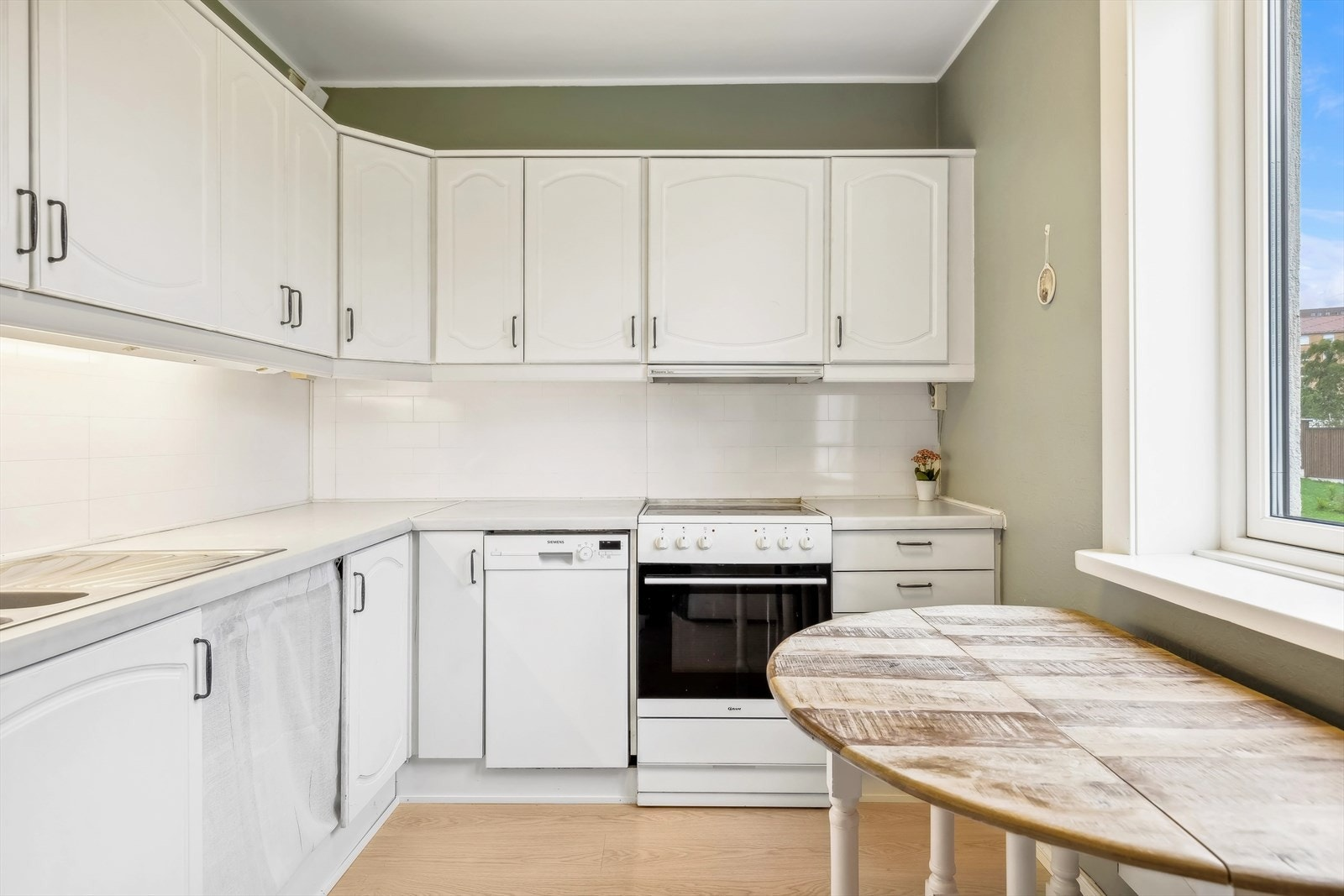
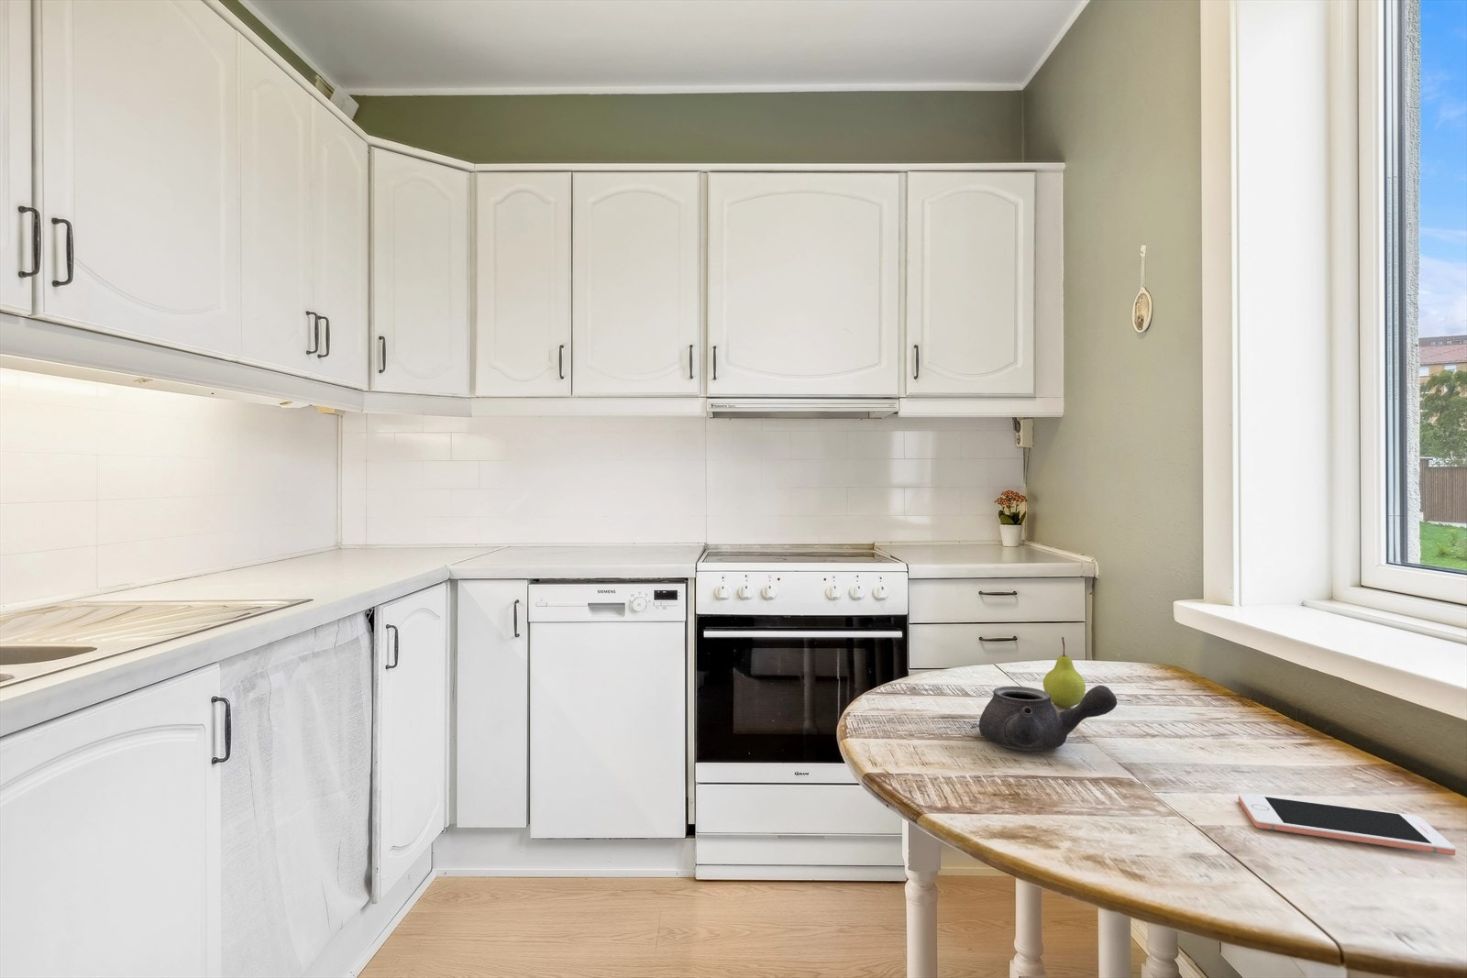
+ teapot (1046, 714)
+ cell phone (1338, 821)
+ fruit (1063, 672)
